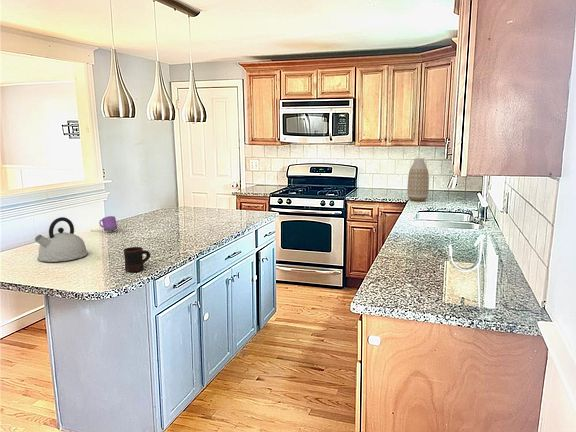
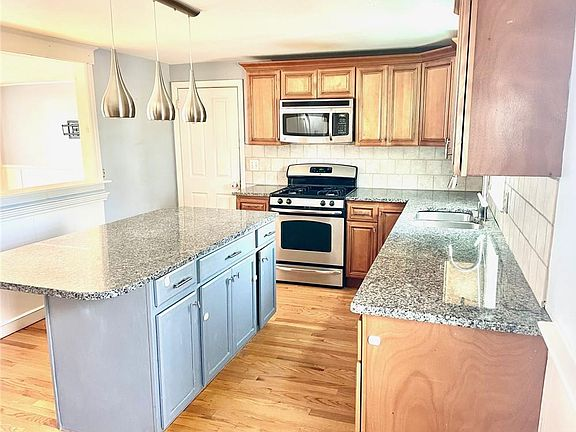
- mug (137, 258)
- vase (418, 179)
- mug (103, 225)
- kettle (59, 237)
